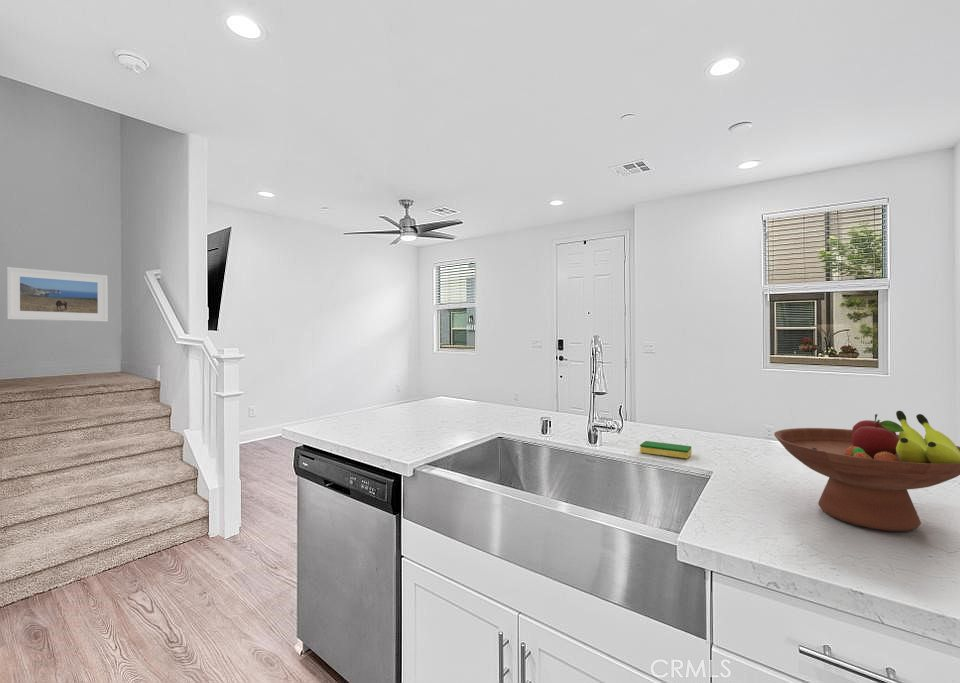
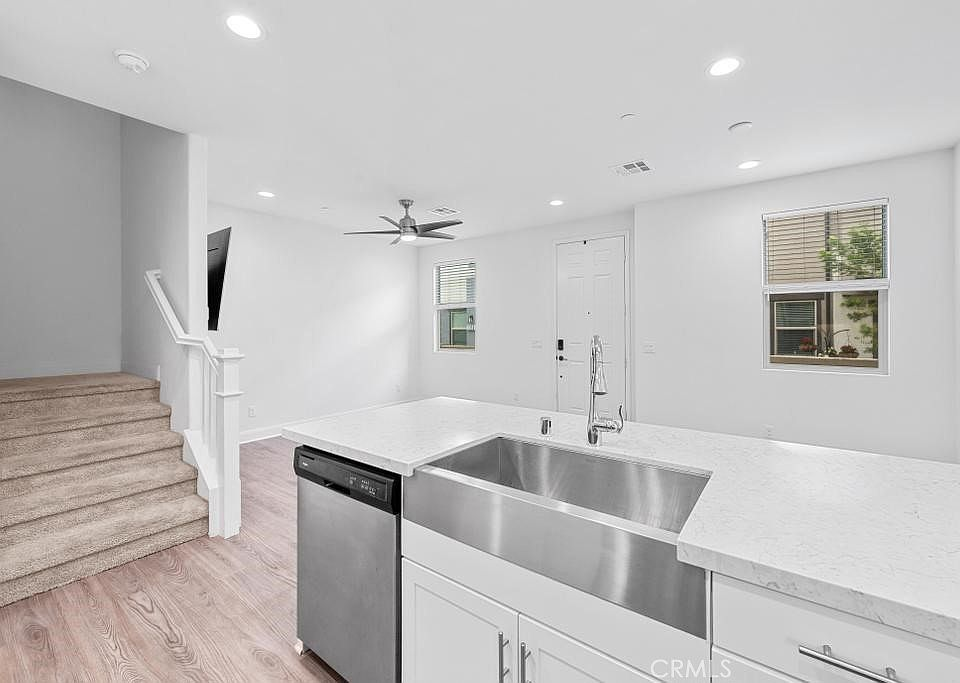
- fruit bowl (866, 465)
- dish sponge (665, 449)
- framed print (60, 295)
